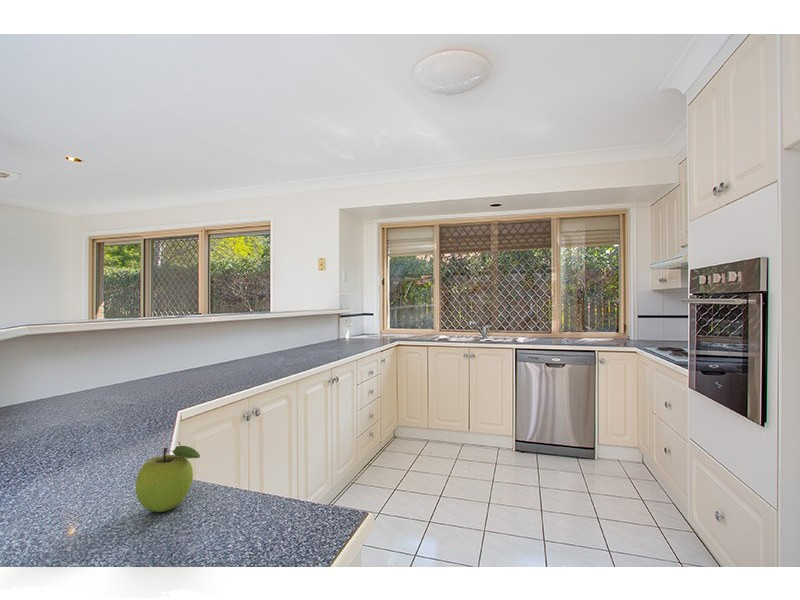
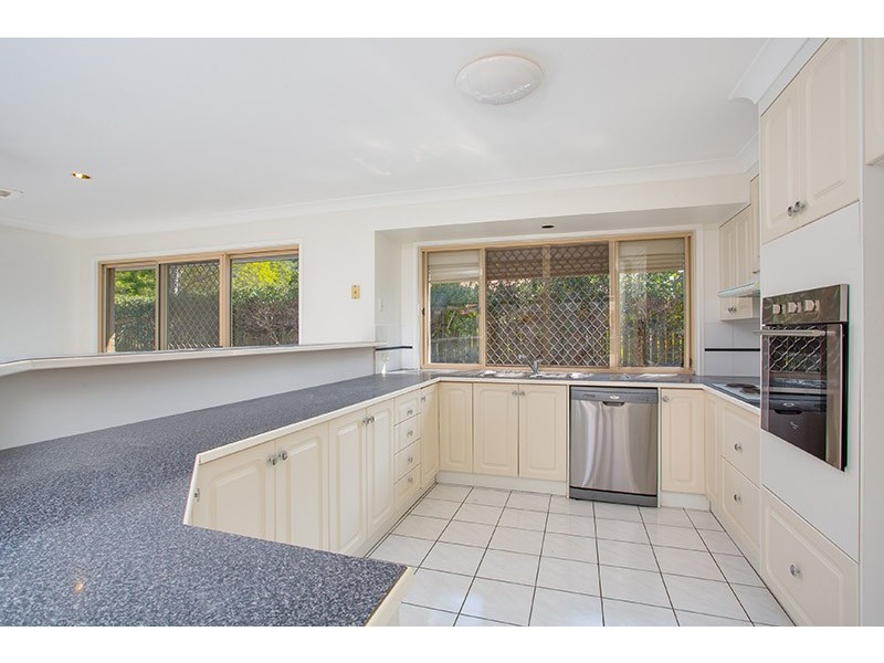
- fruit (169, 476)
